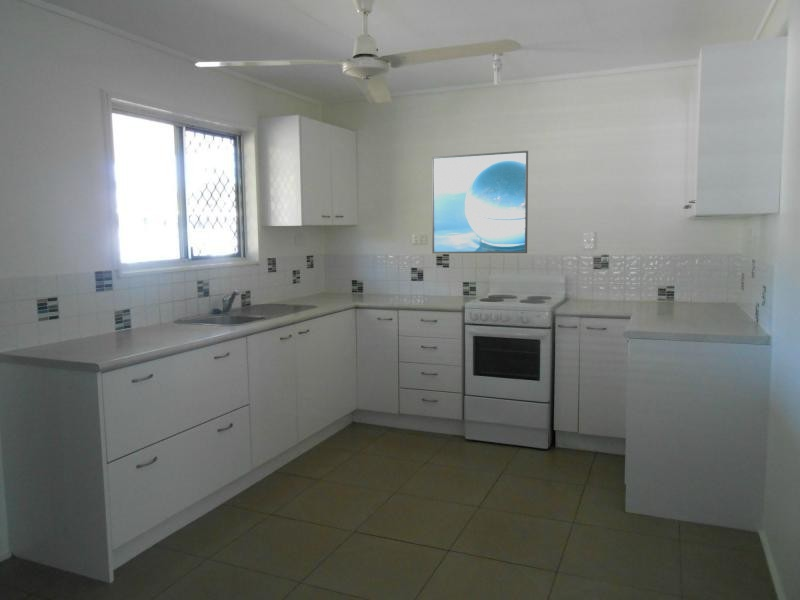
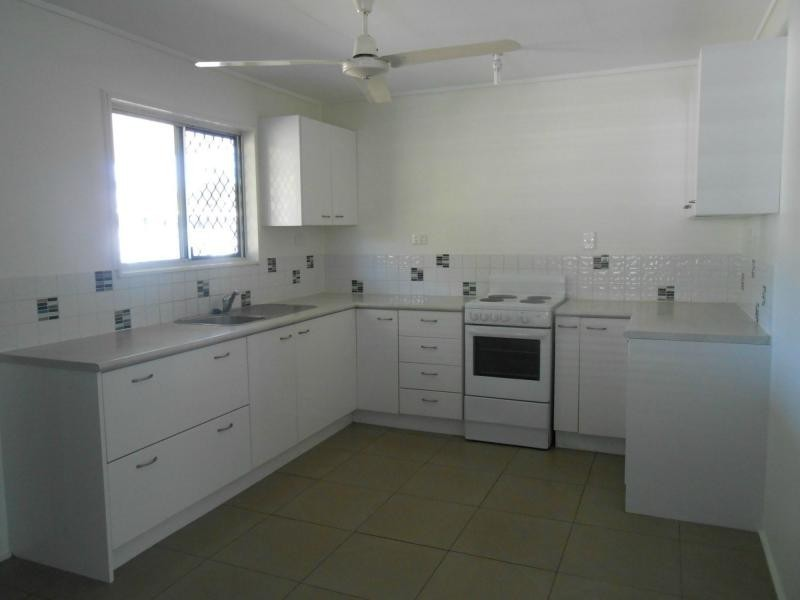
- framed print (478, 204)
